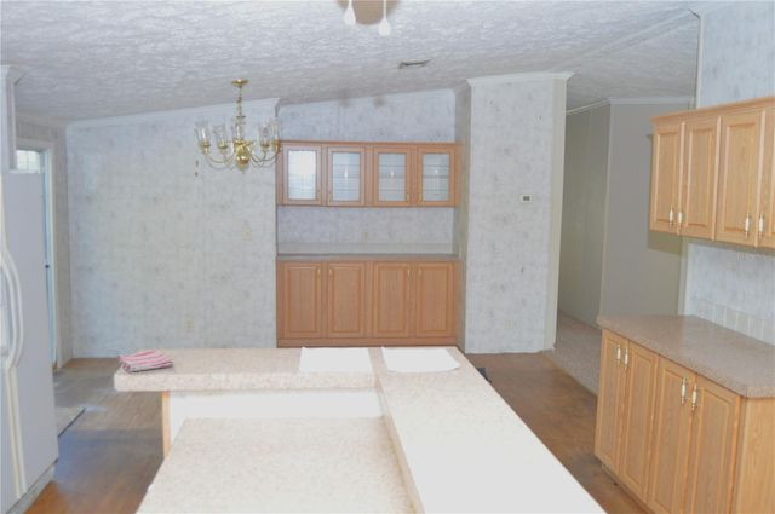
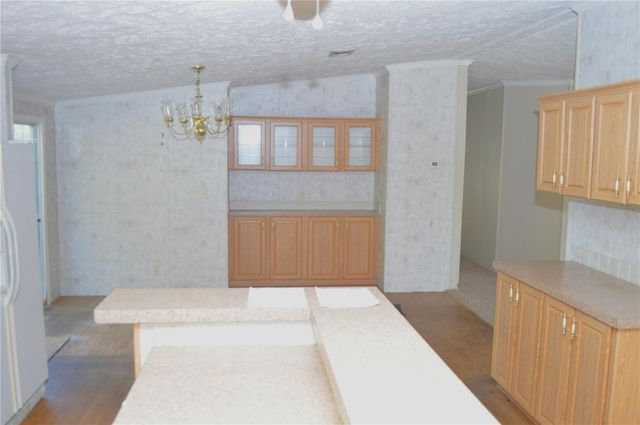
- dish towel (144, 358)
